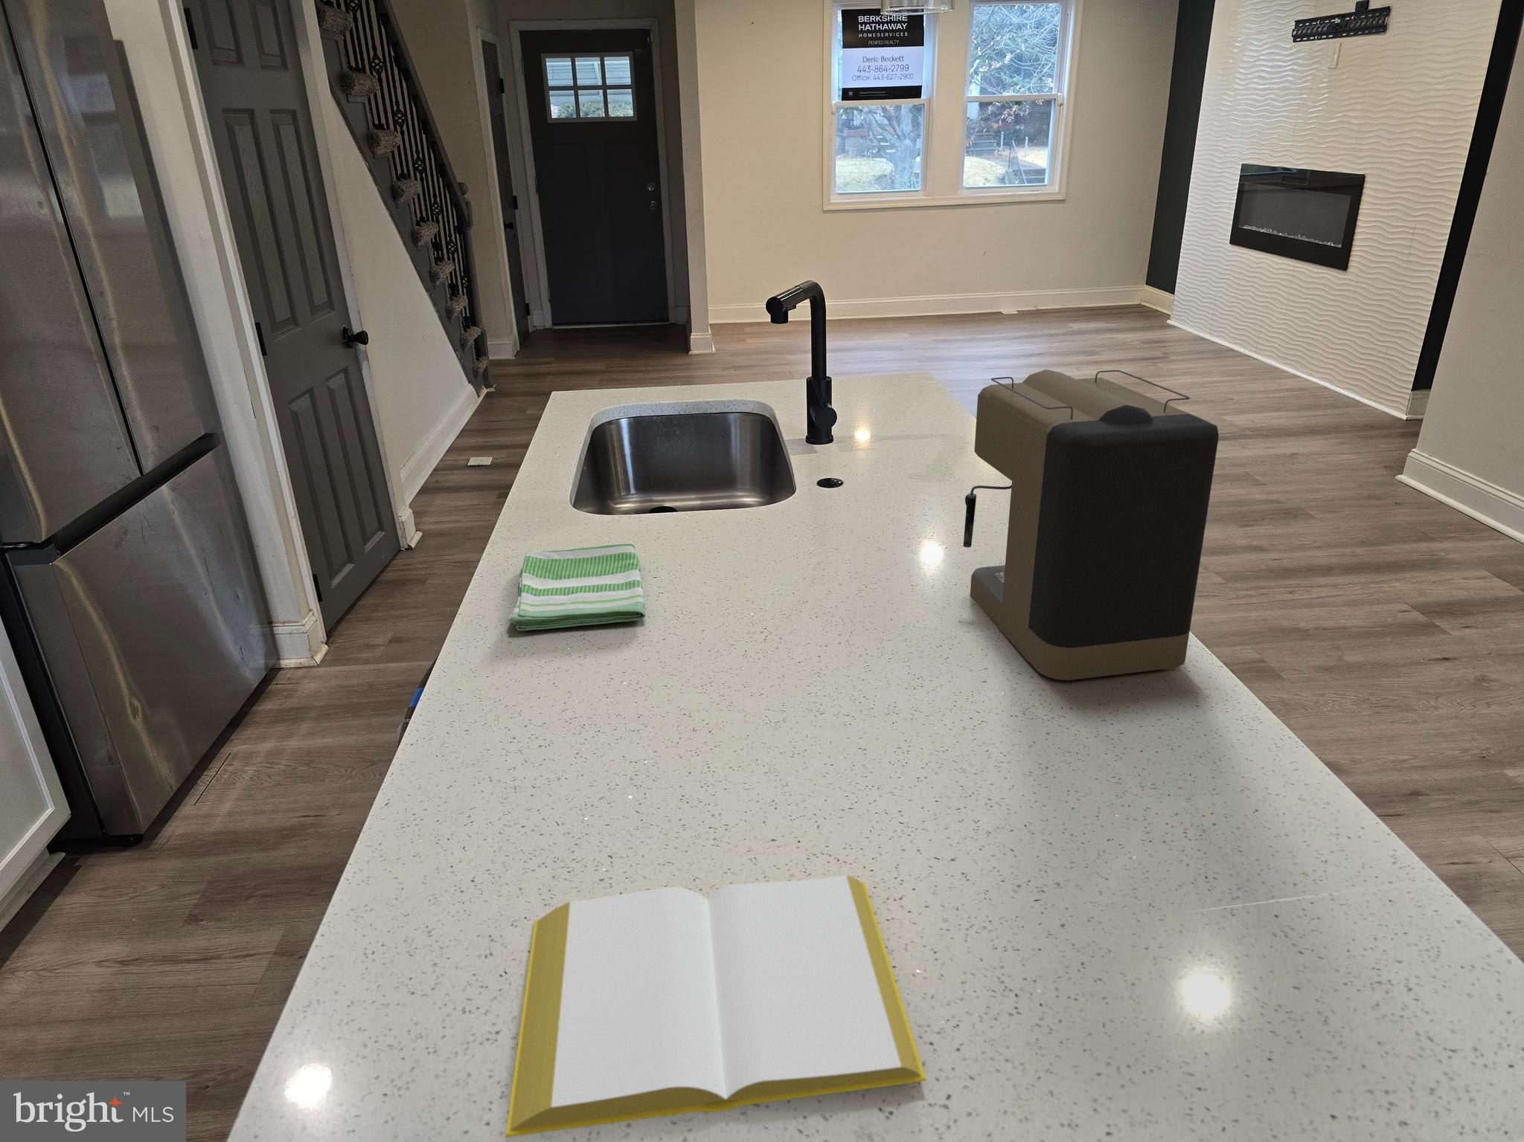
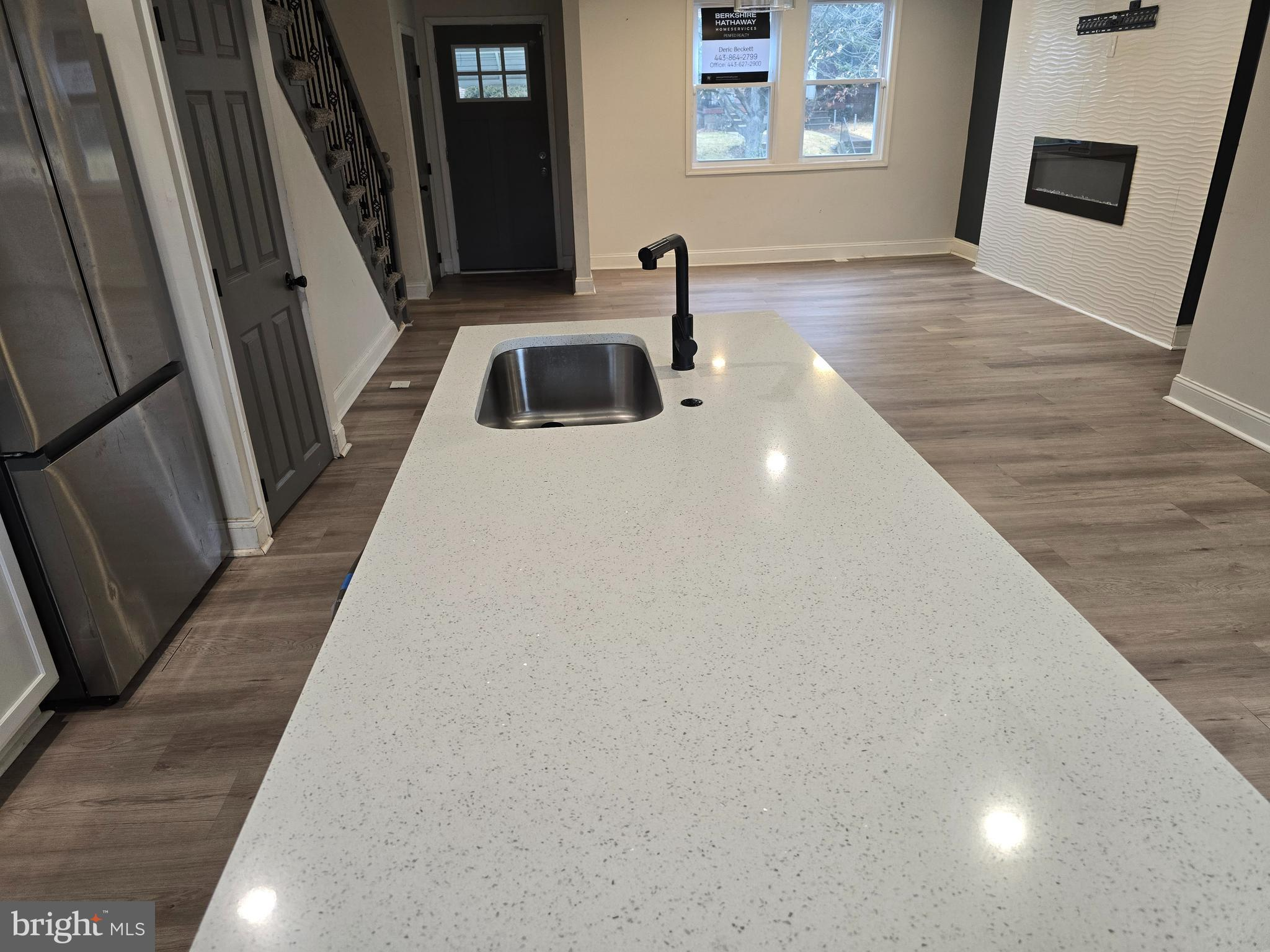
- coffee maker (1058, 507)
- dish towel (578, 583)
- notepad (709, 982)
